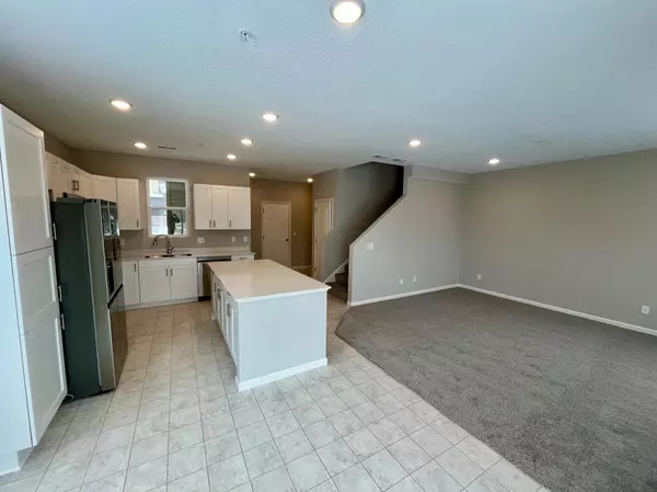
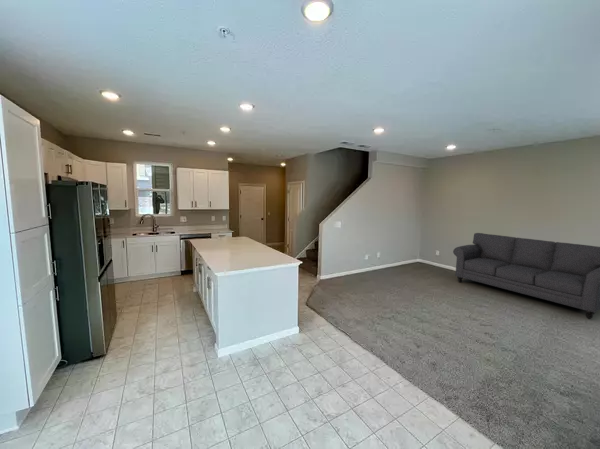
+ sofa (525, 267)
